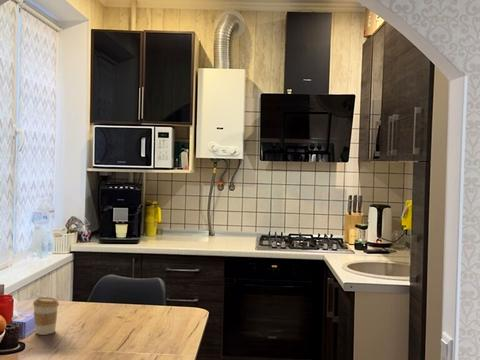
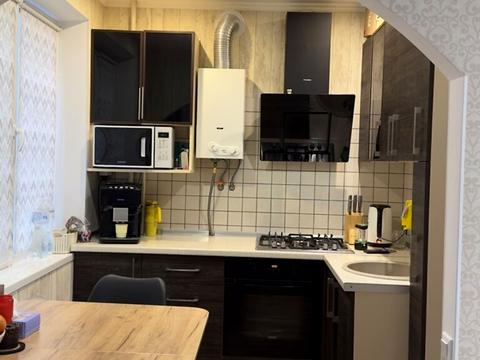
- coffee cup (45, 314)
